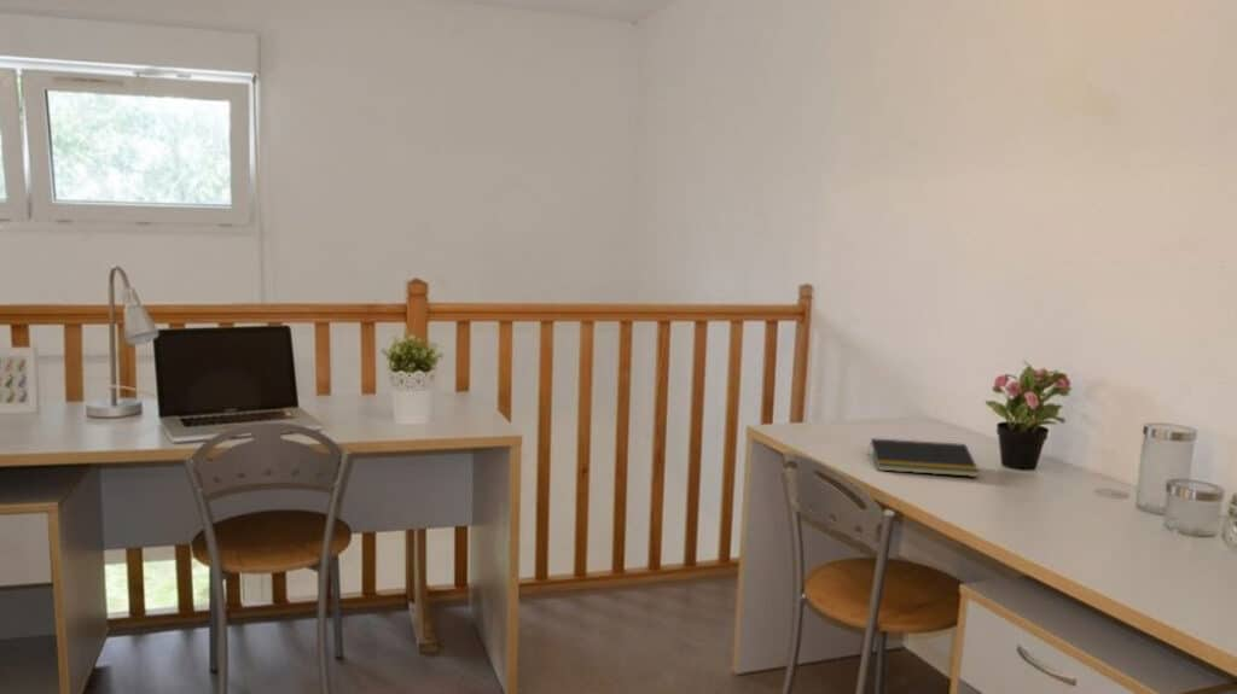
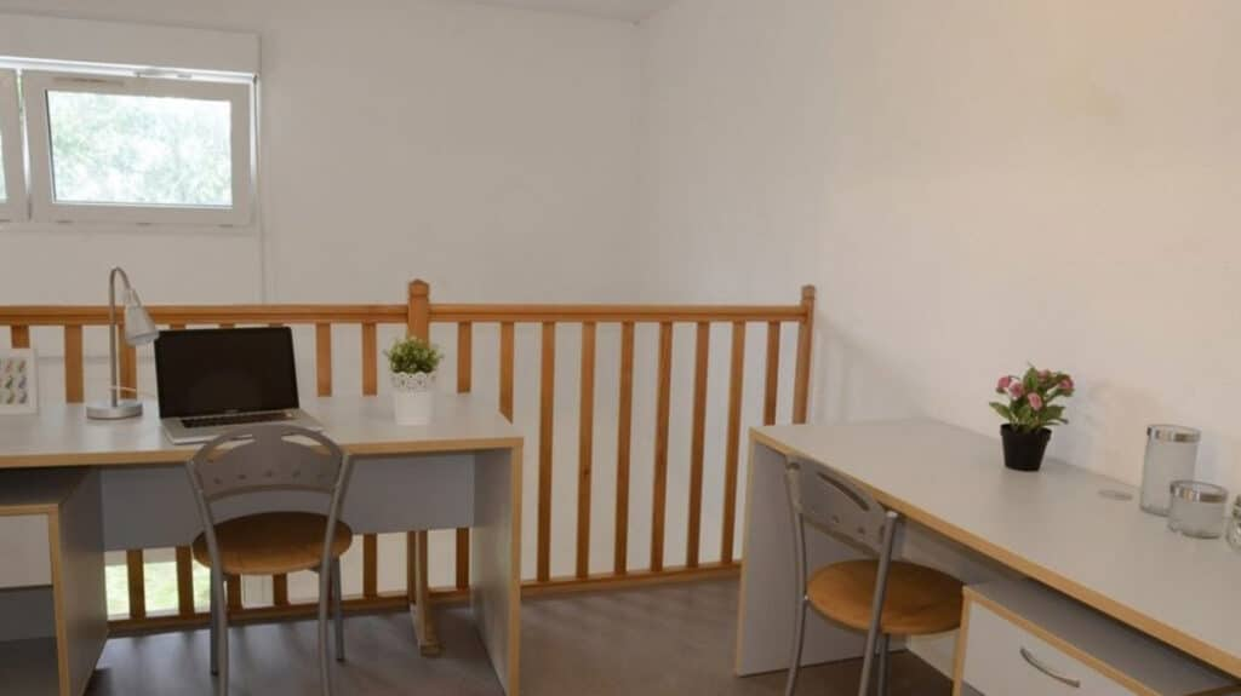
- notepad (923, 456)
